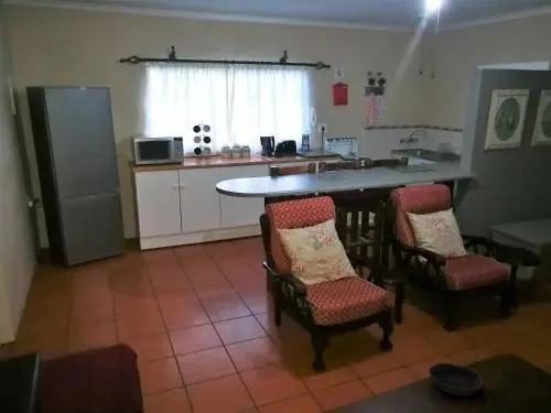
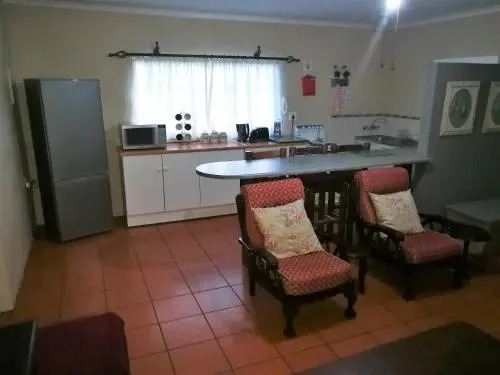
- bowl (455, 378)
